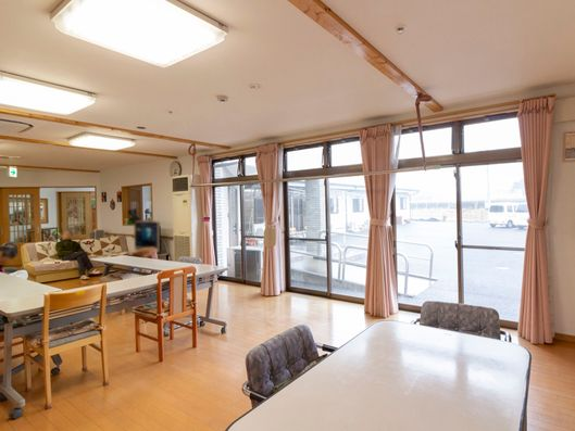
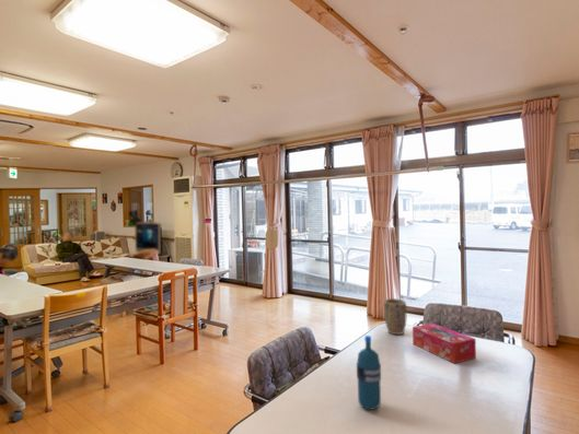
+ plant pot (395, 316)
+ tissue box (442, 341)
+ water bottle (368, 371)
